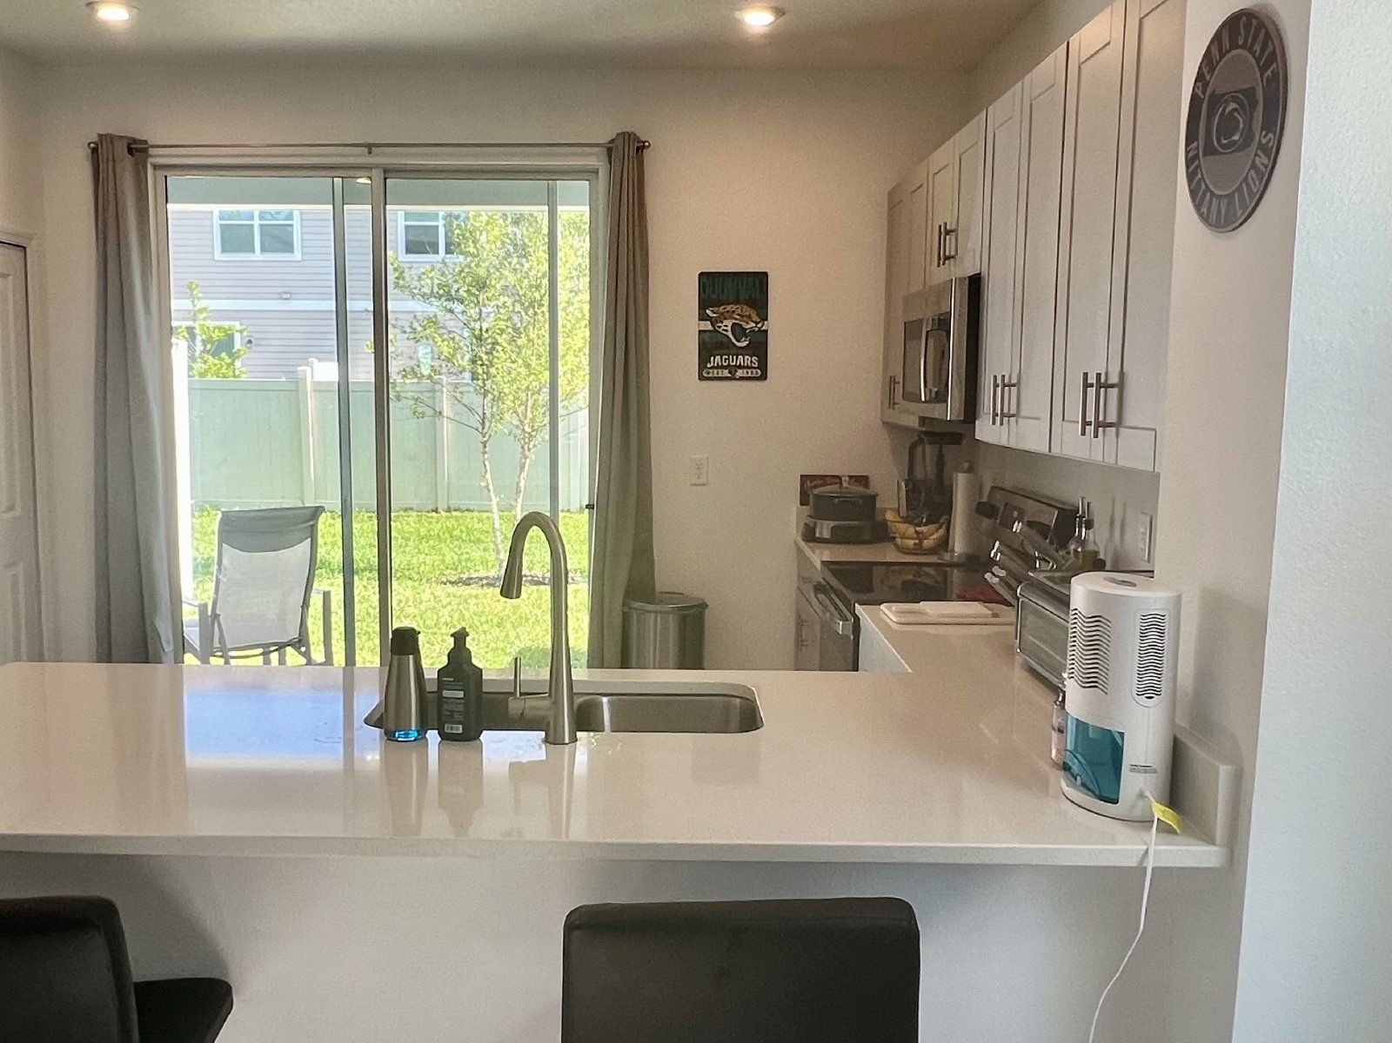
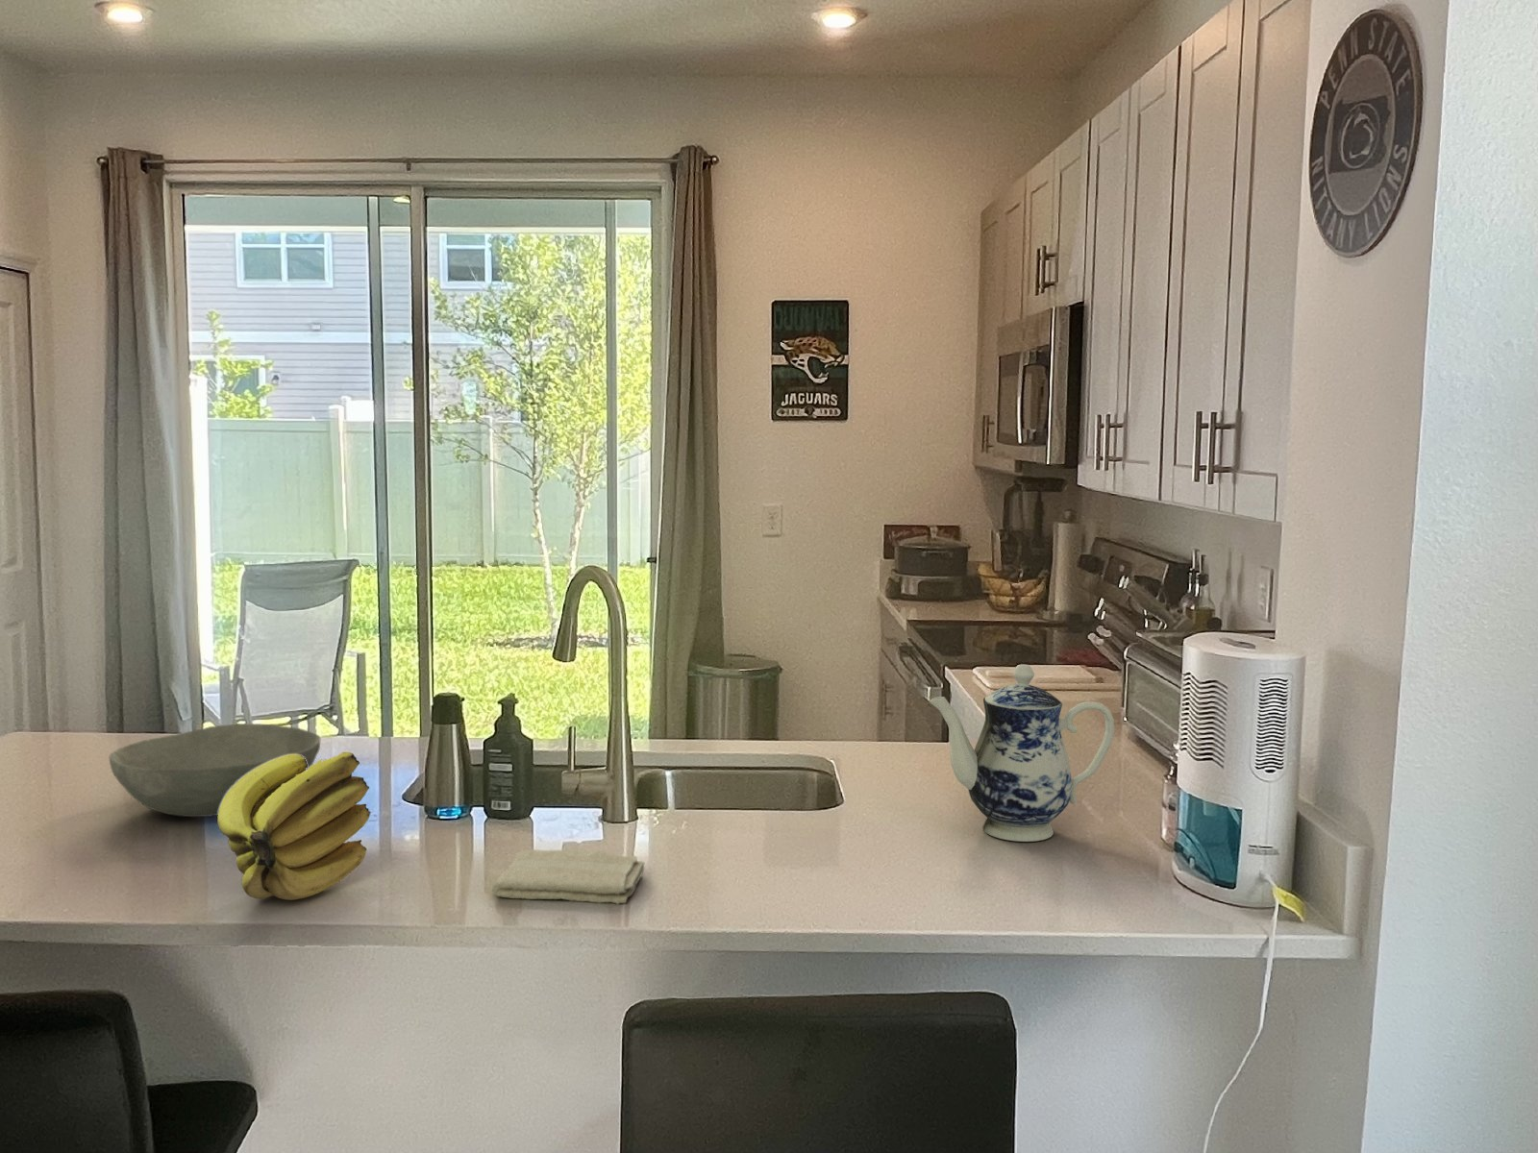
+ banana (294, 827)
+ teapot (1020, 747)
+ bowl (218, 774)
+ washcloth (570, 874)
